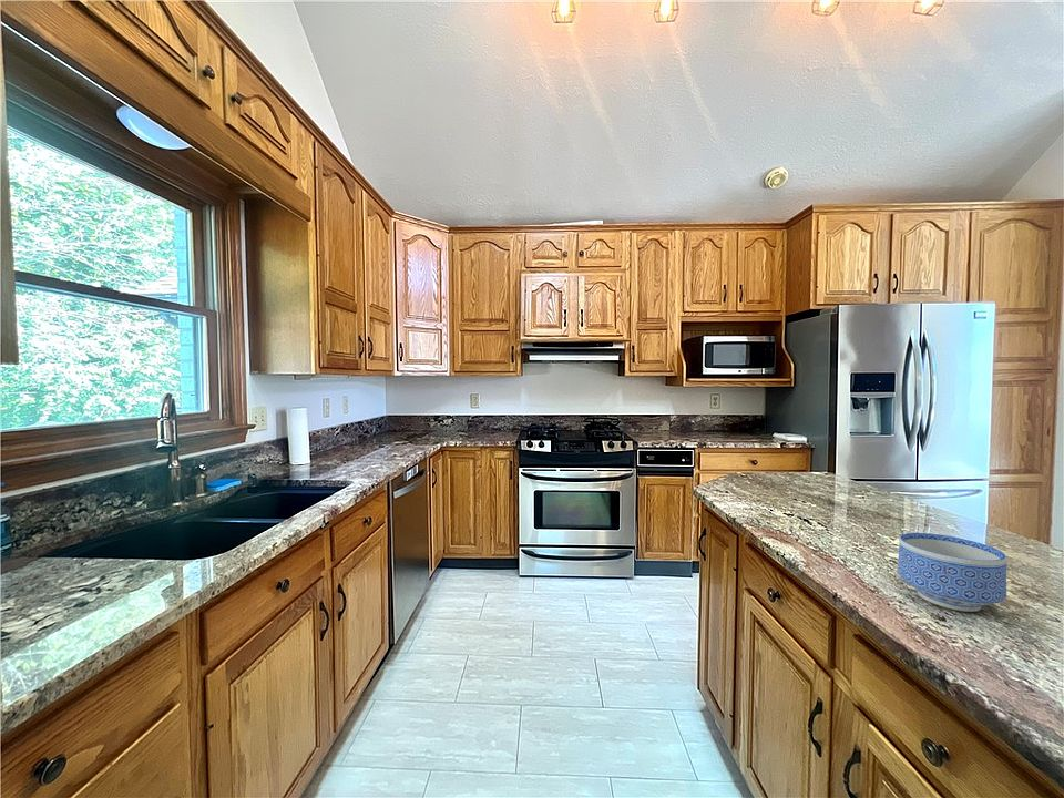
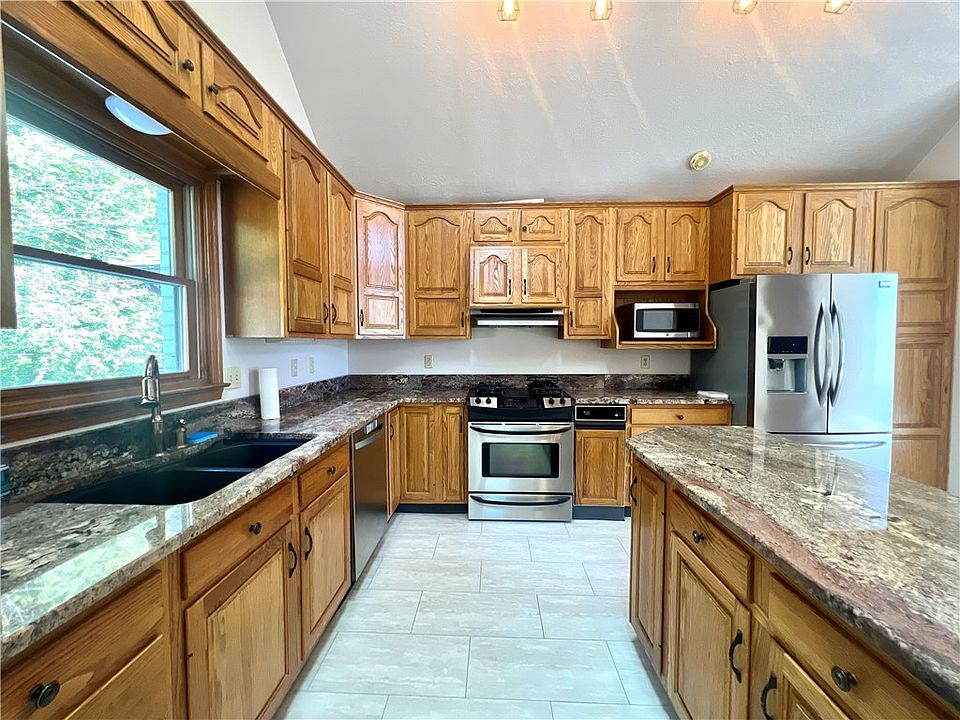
- bowl (949, 572)
